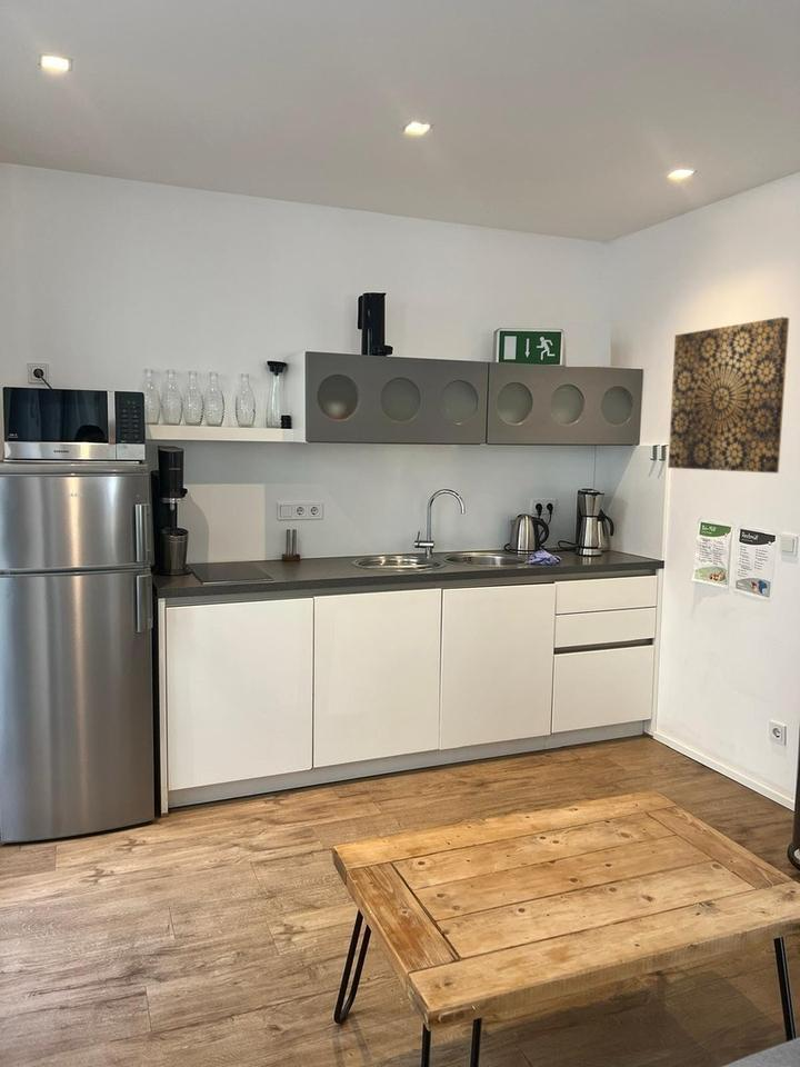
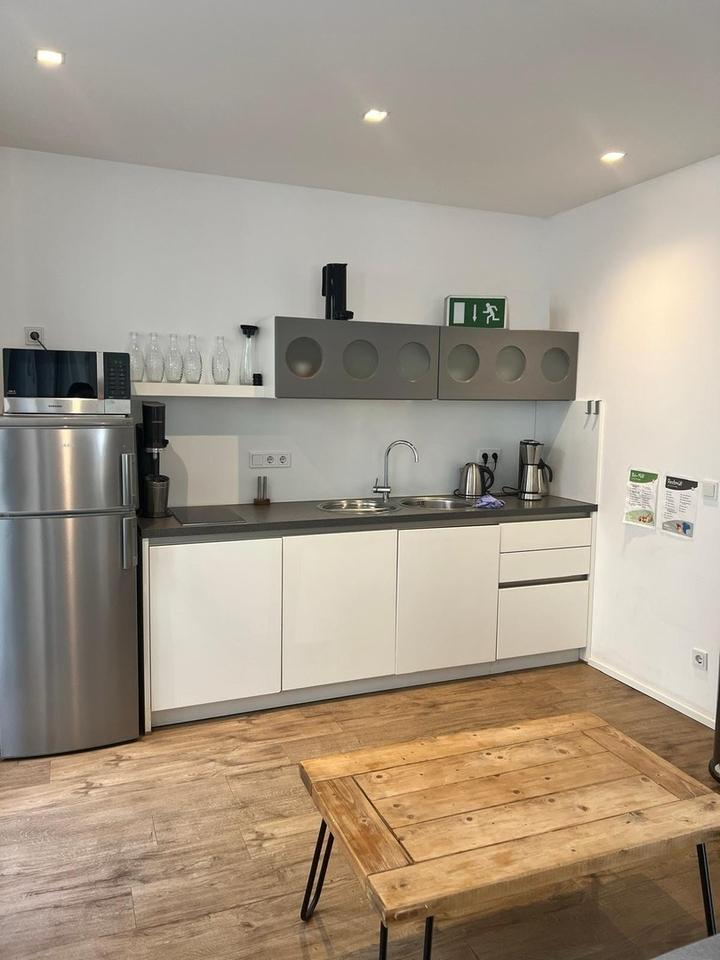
- wall art (723, 399)
